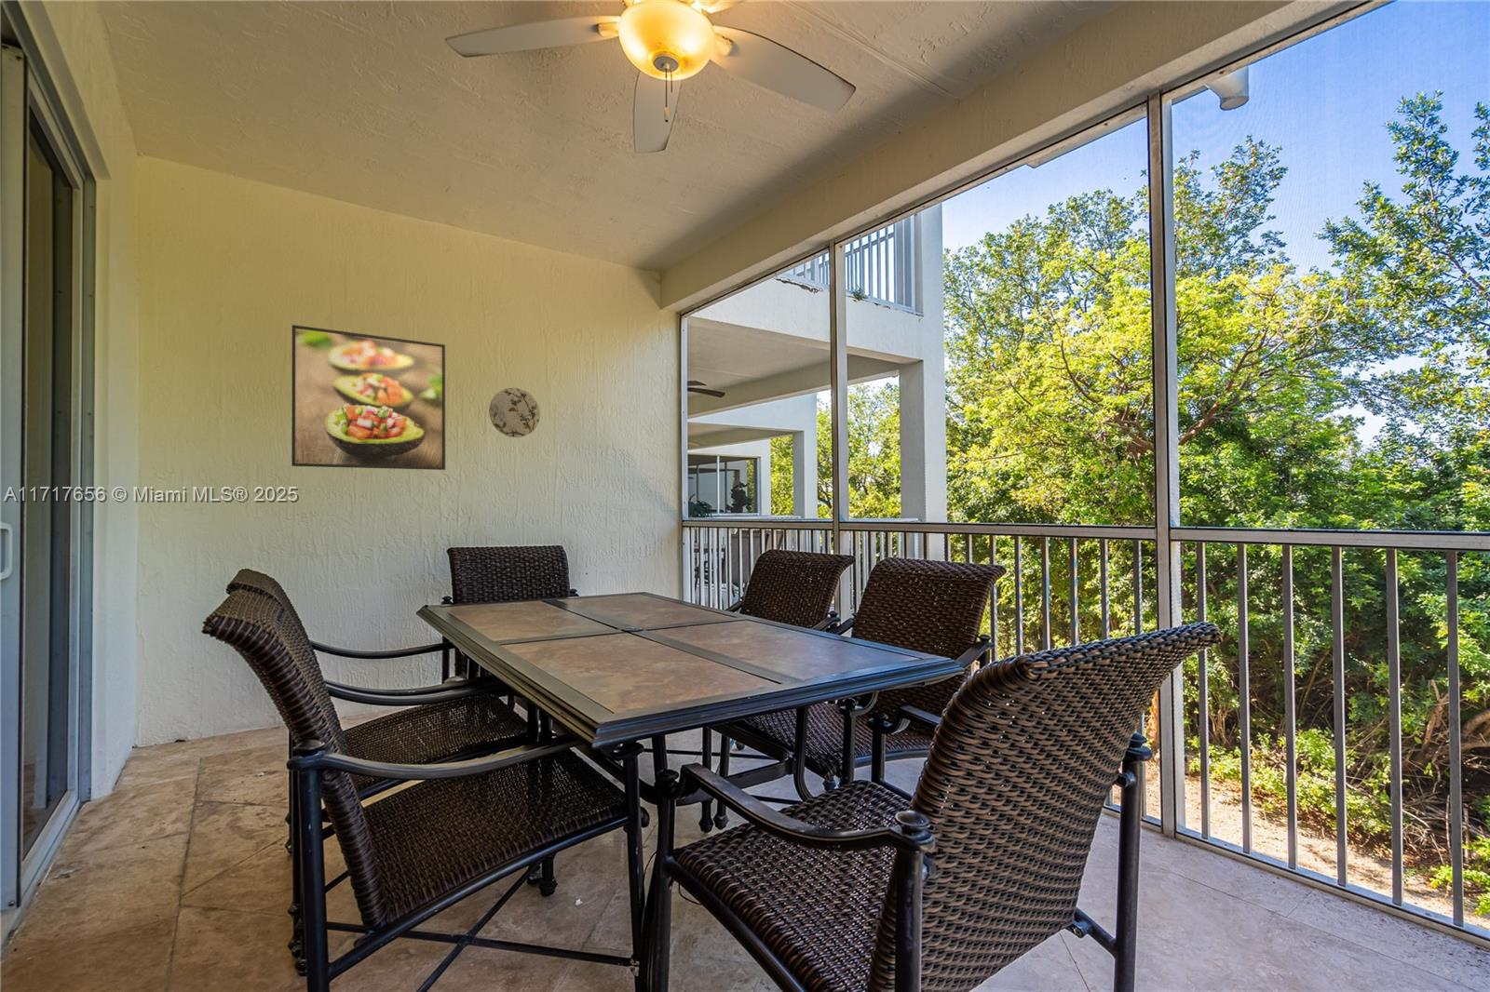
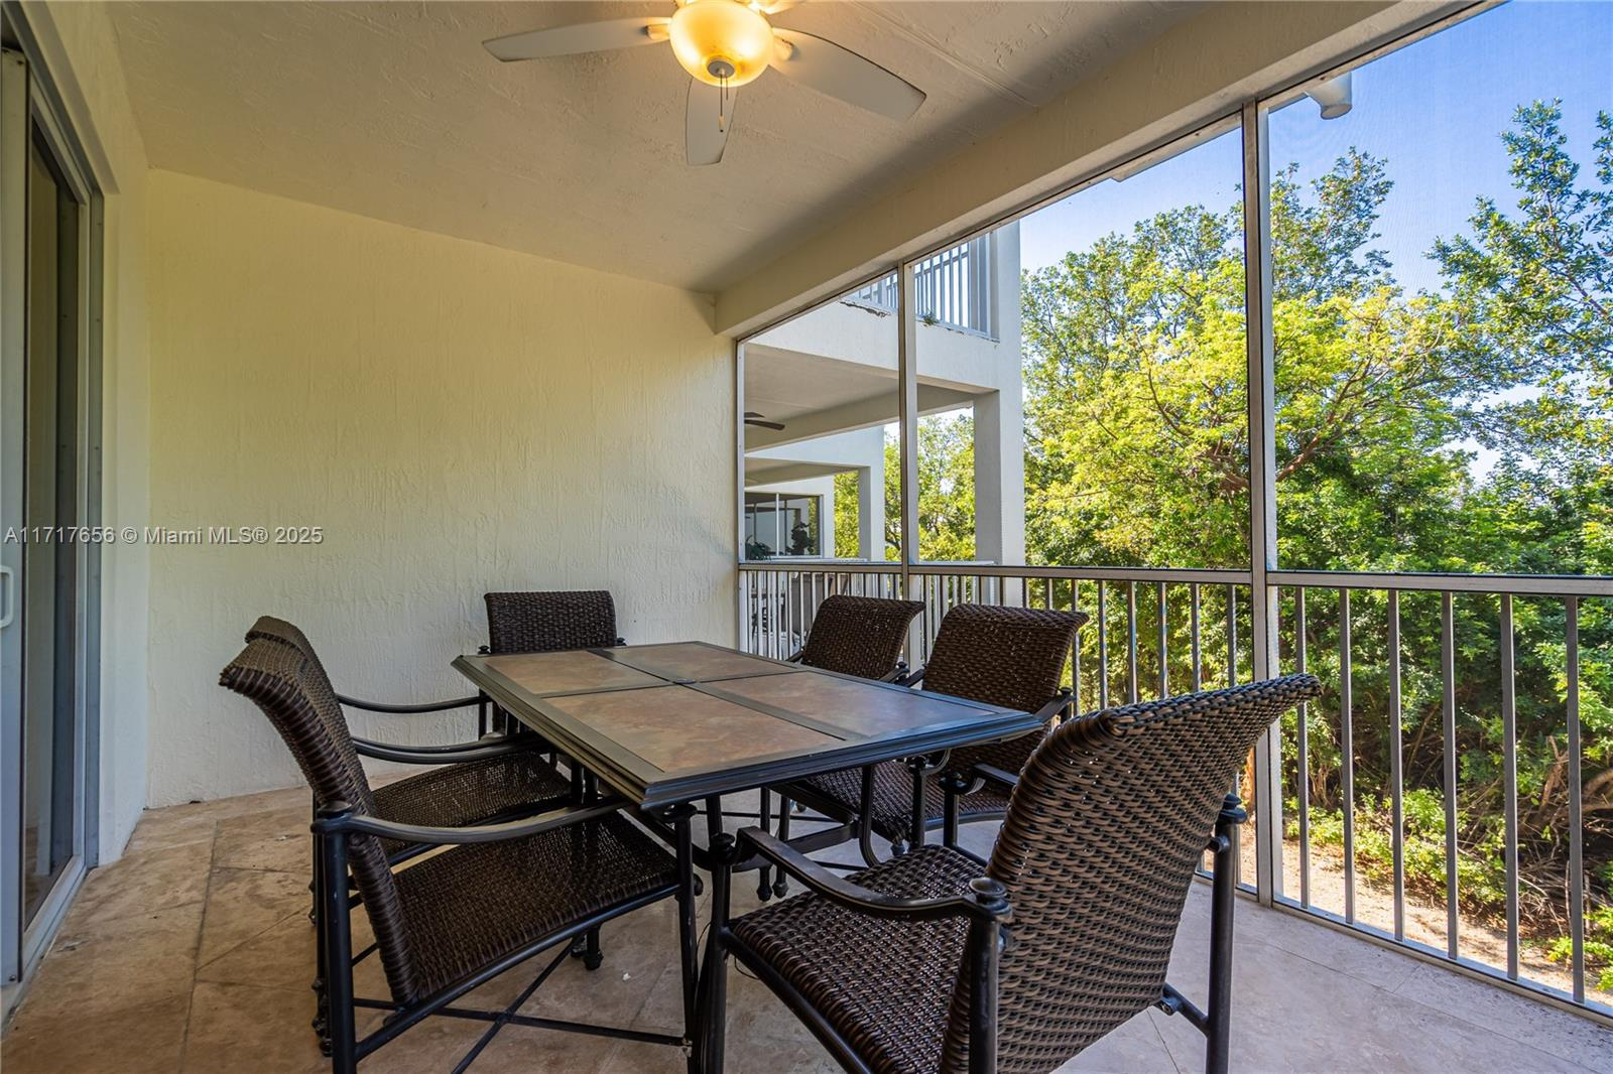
- decorative plate (515, 412)
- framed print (372, 401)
